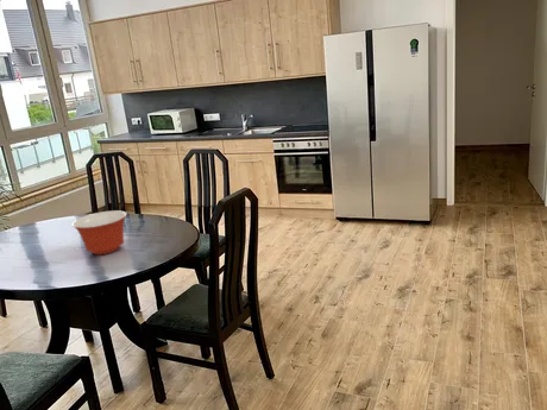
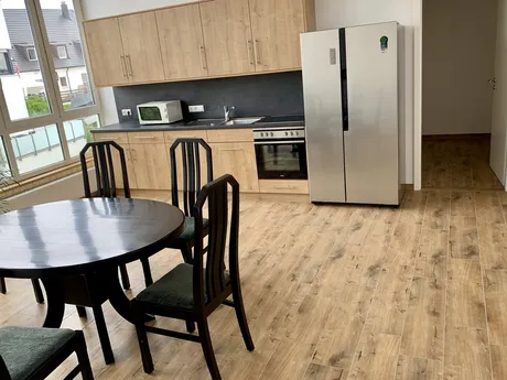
- mixing bowl (102, 234)
